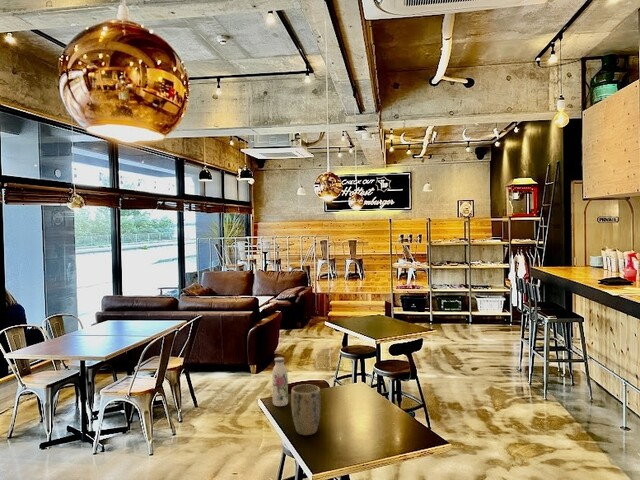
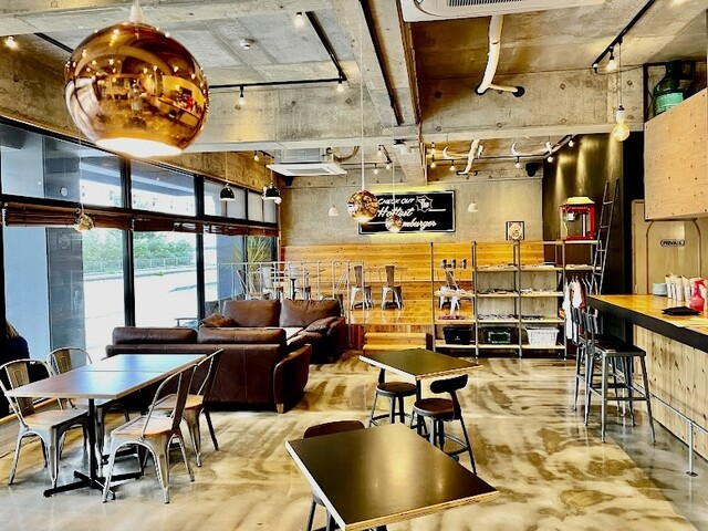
- plant pot (306, 409)
- water bottle (279, 380)
